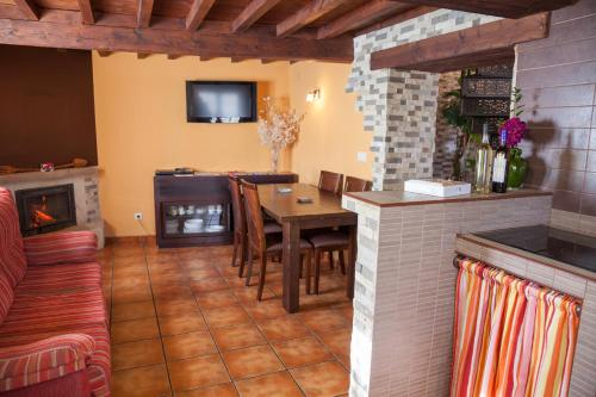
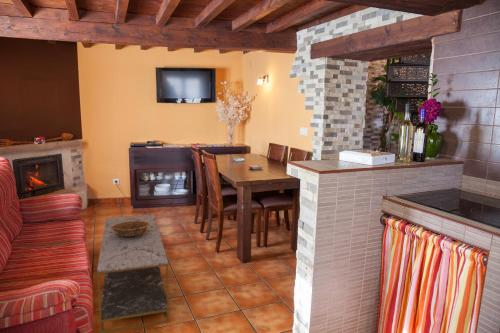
+ decorative bowl (130, 229)
+ coffee table (132, 262)
